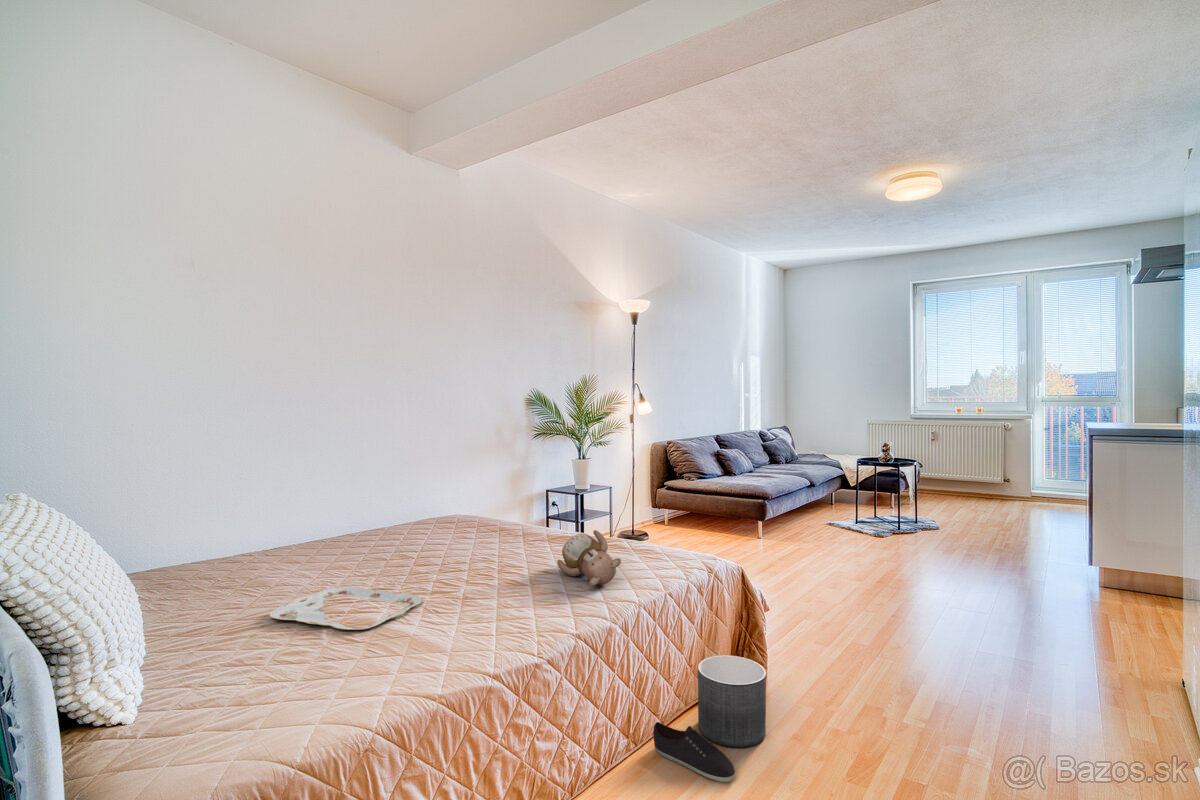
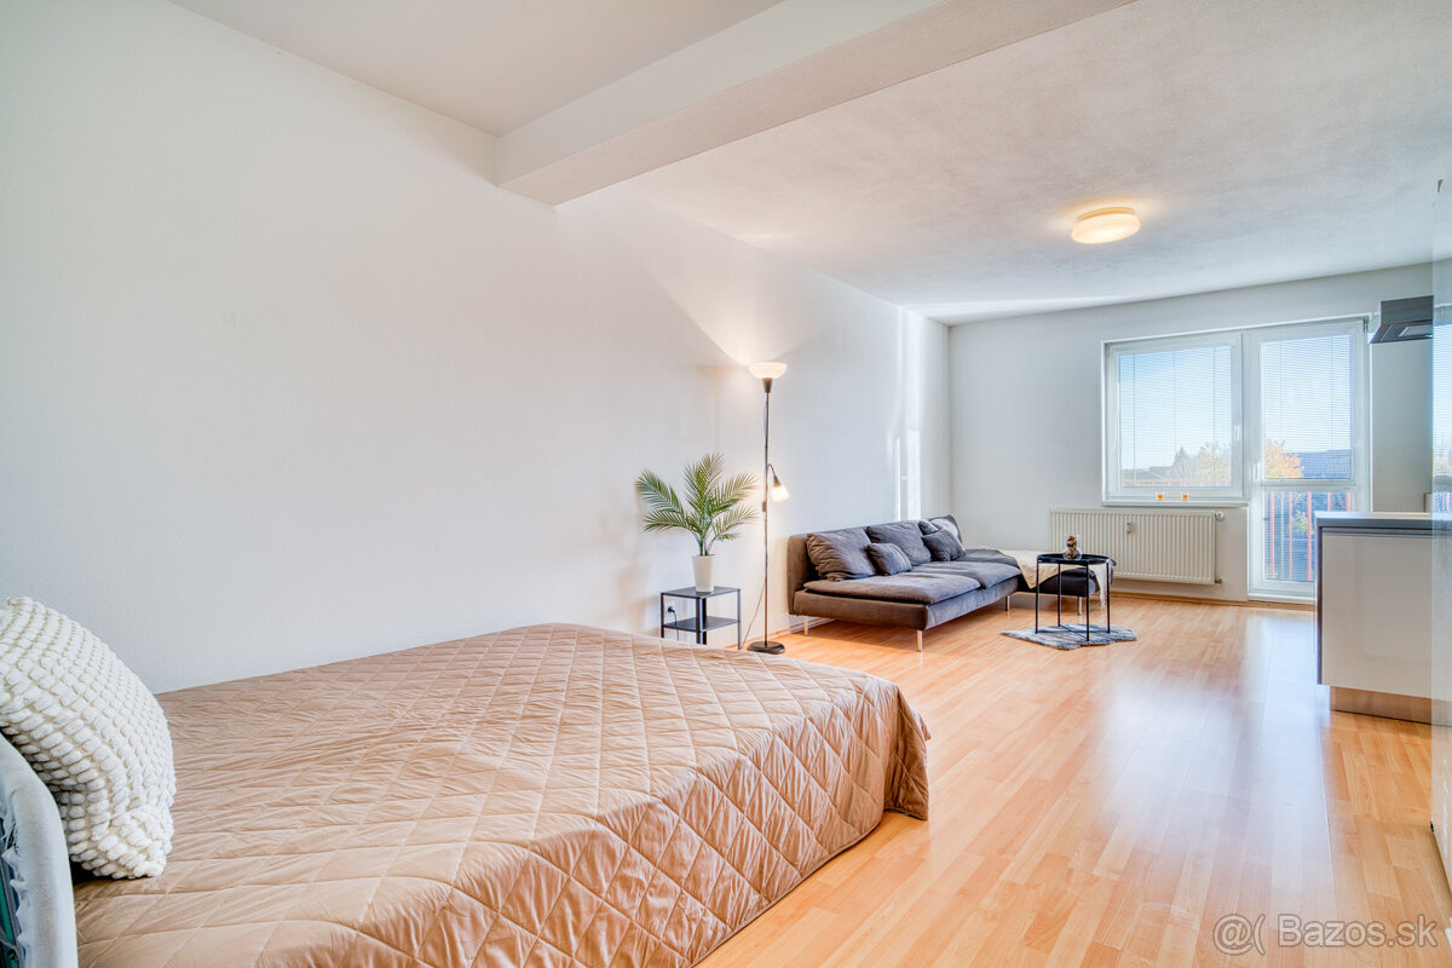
- shoe (693, 745)
- serving tray (348, 595)
- planter (731, 699)
- teddy bear (587, 555)
